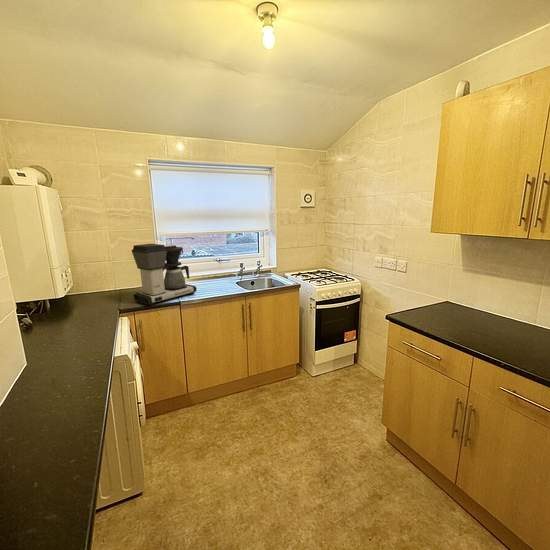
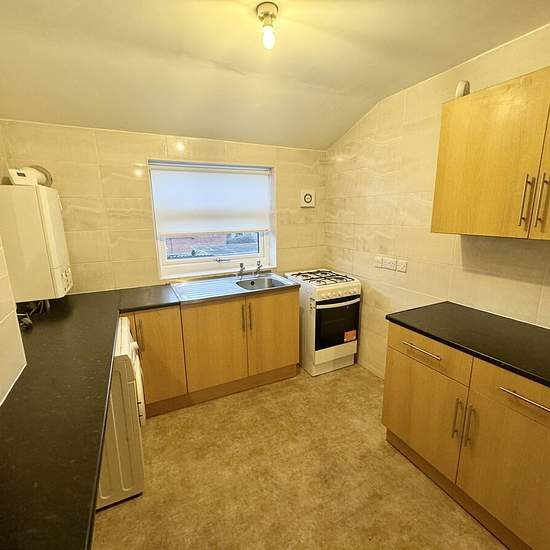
- coffee maker (163, 270)
